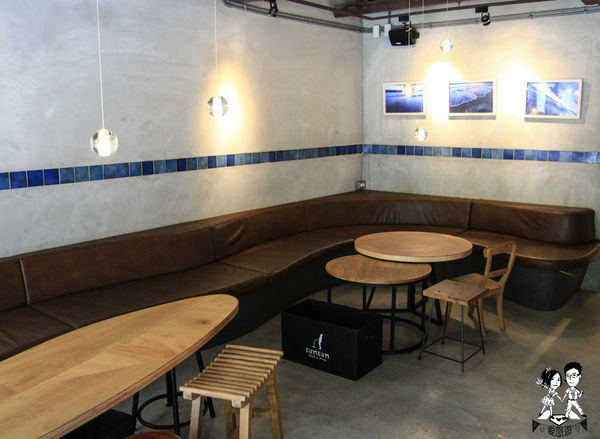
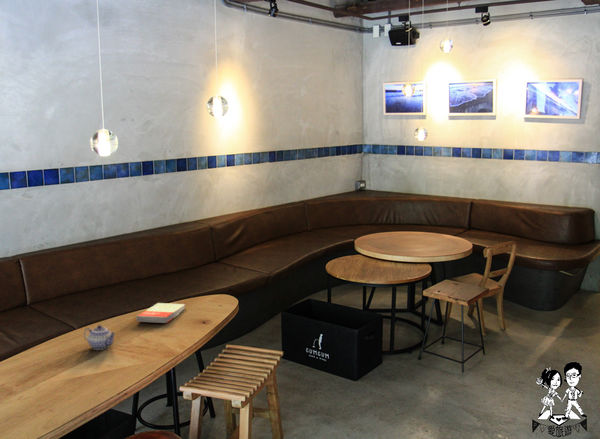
+ teapot (99, 336)
+ book (161, 312)
